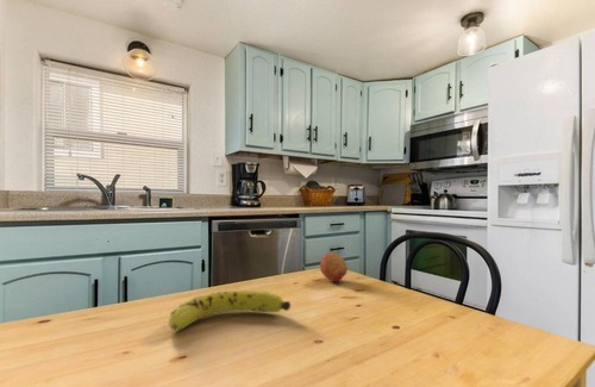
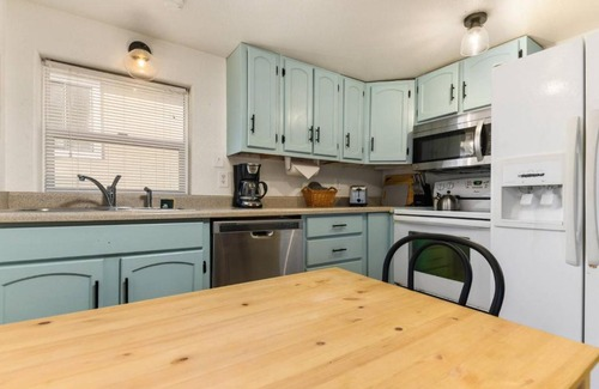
- fruit (333, 266)
- fruit (232, 311)
